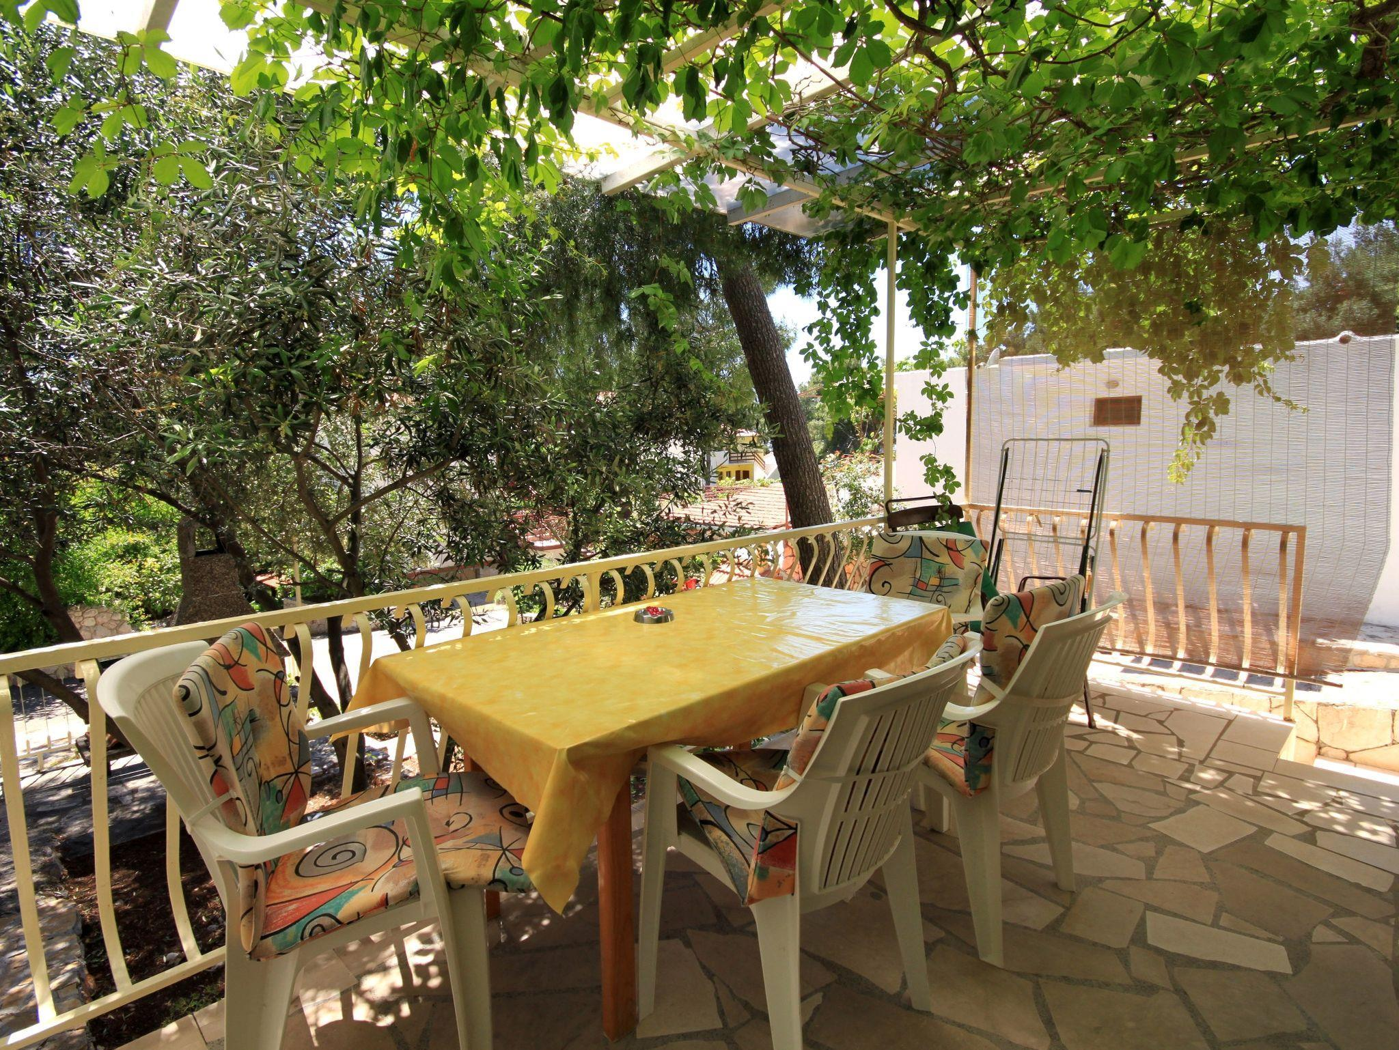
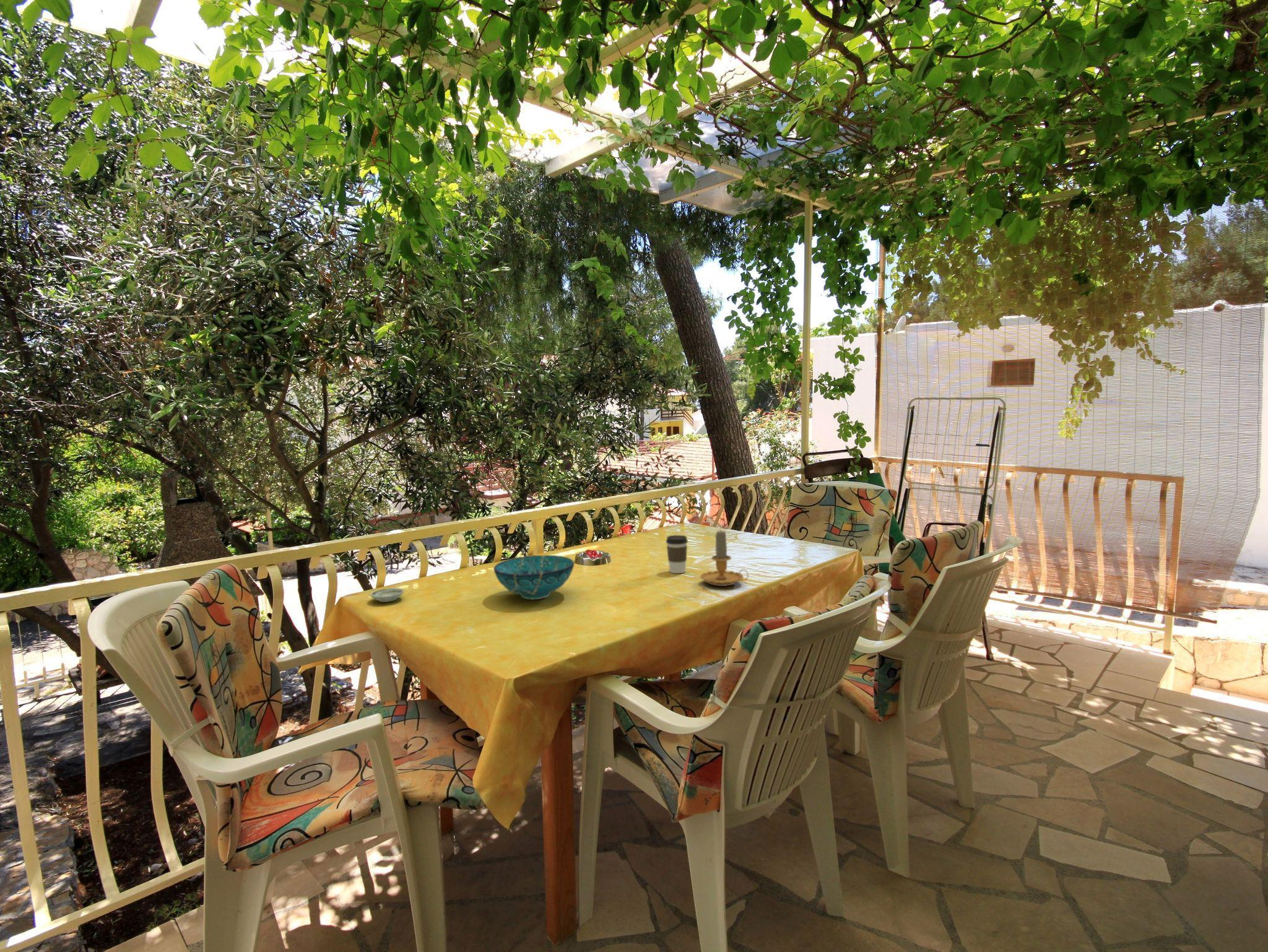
+ candle (725, 556)
+ coffee cup (677, 554)
+ bowl (535, 579)
+ saucer (387, 595)
